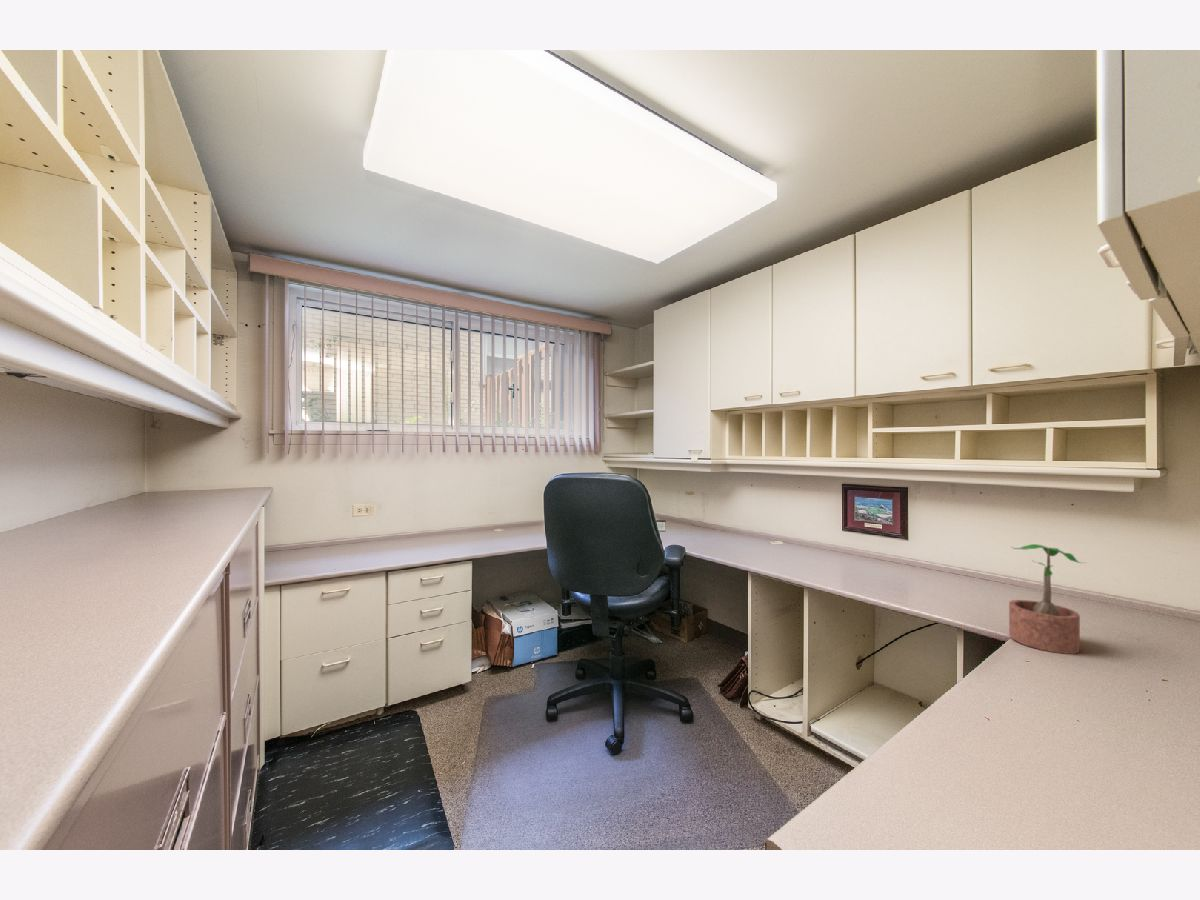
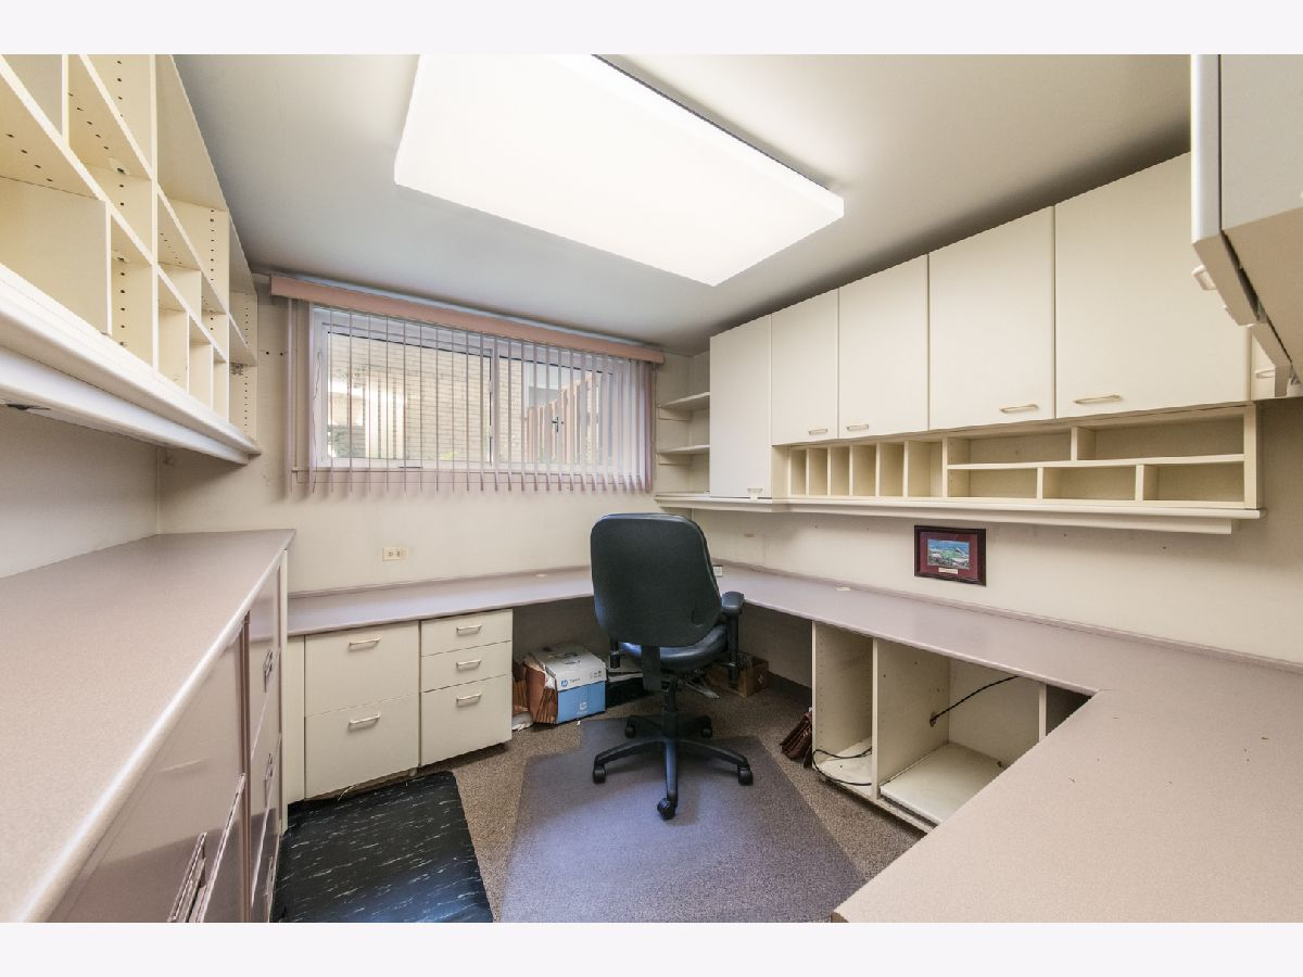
- potted plant (1046, 593)
